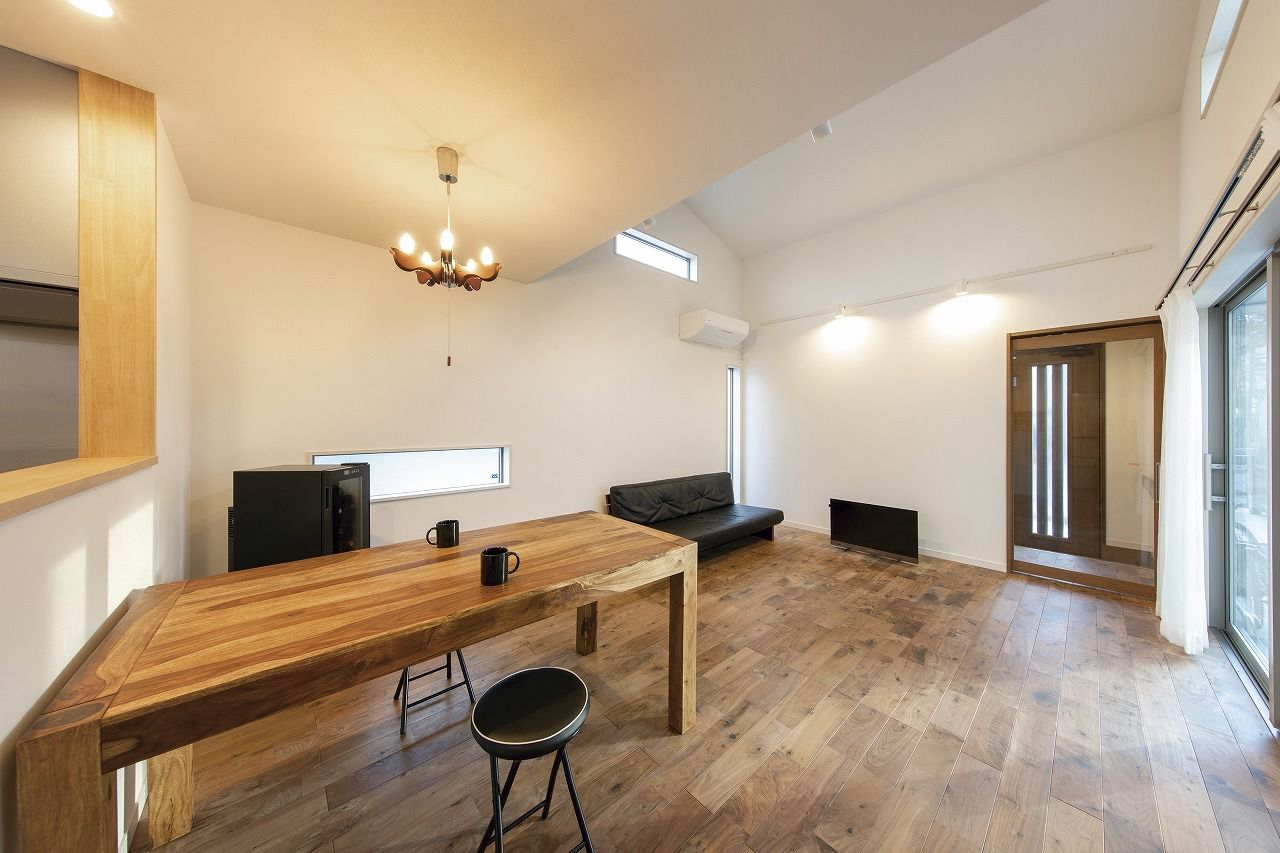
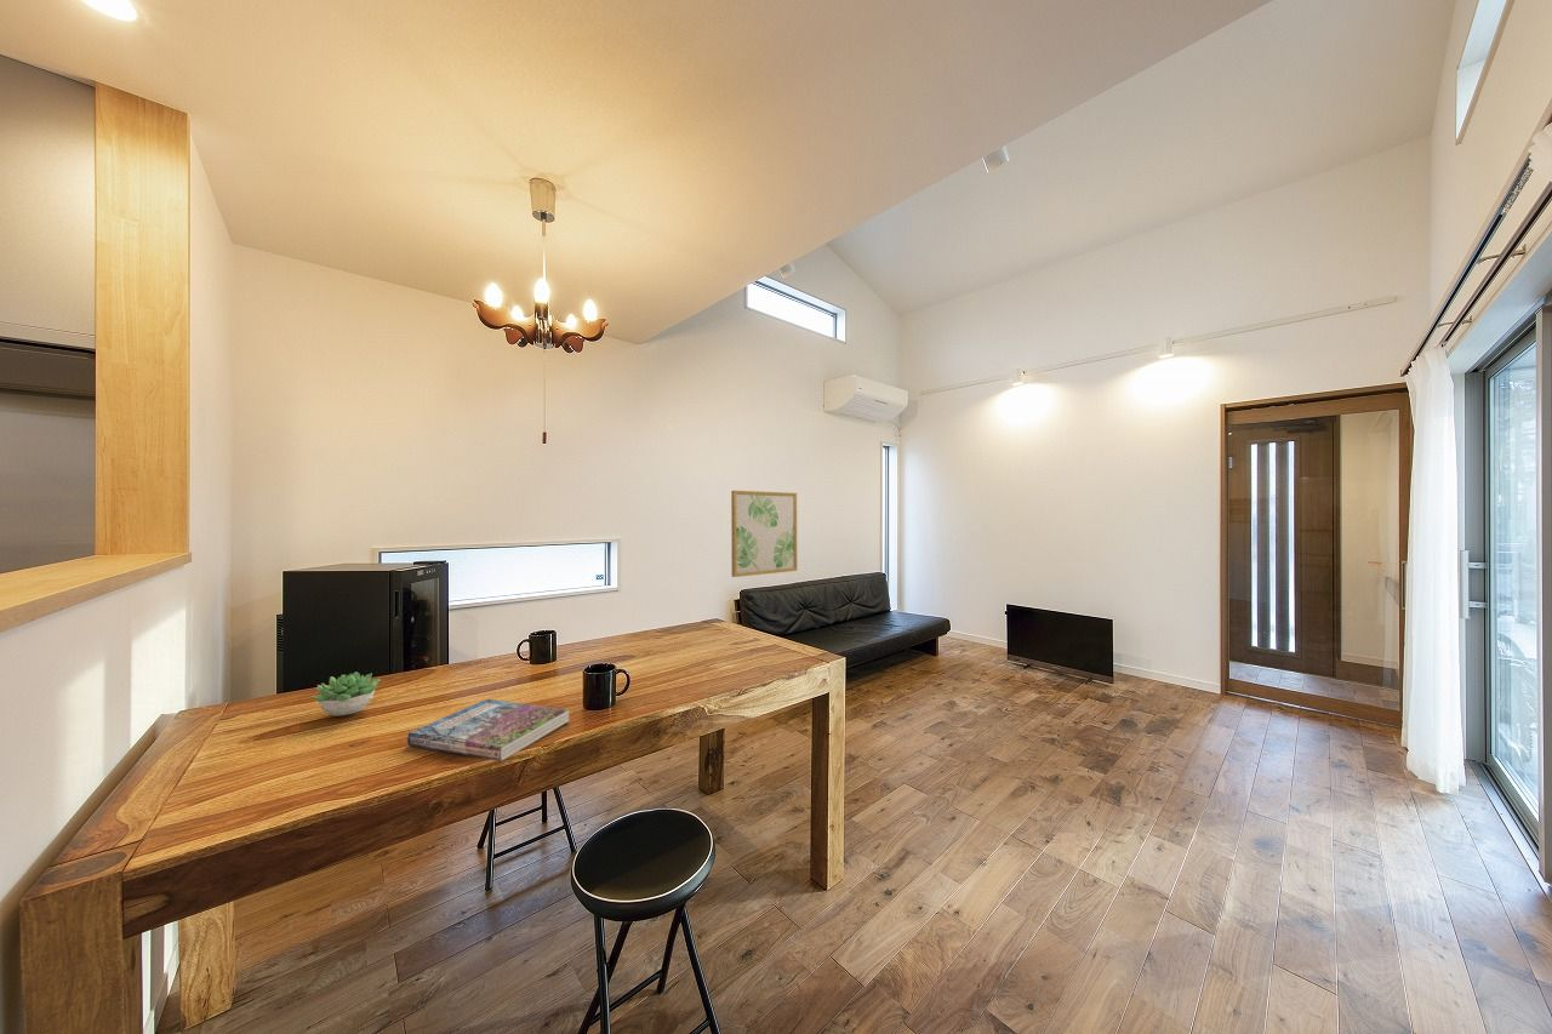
+ book (492, 726)
+ wall art (765, 532)
+ succulent plant (347, 695)
